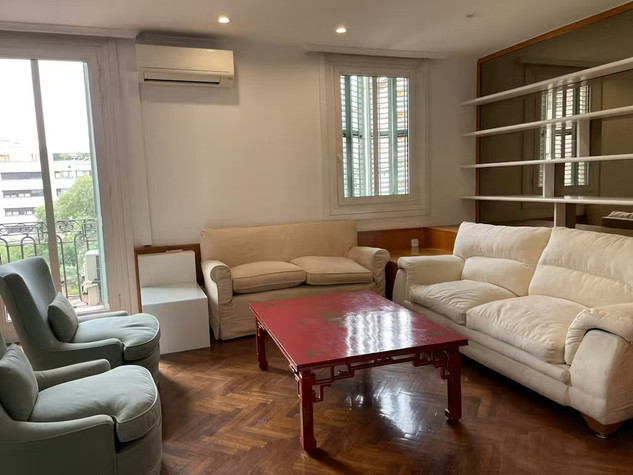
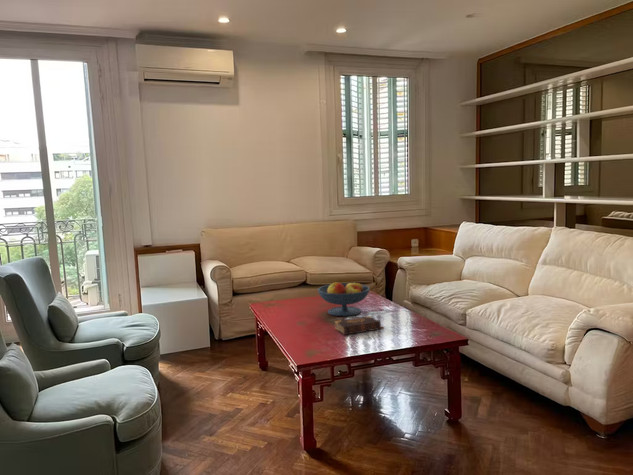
+ book (360, 324)
+ fruit bowl (343, 296)
